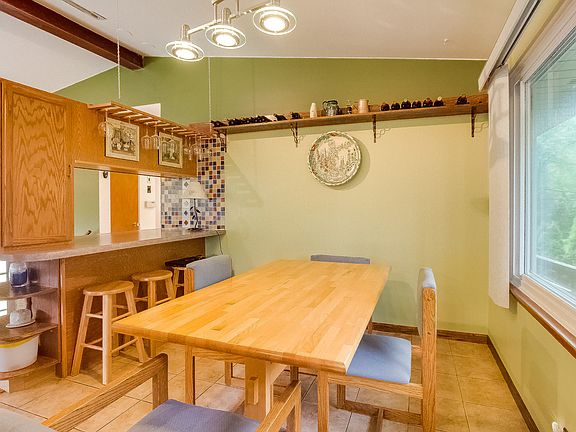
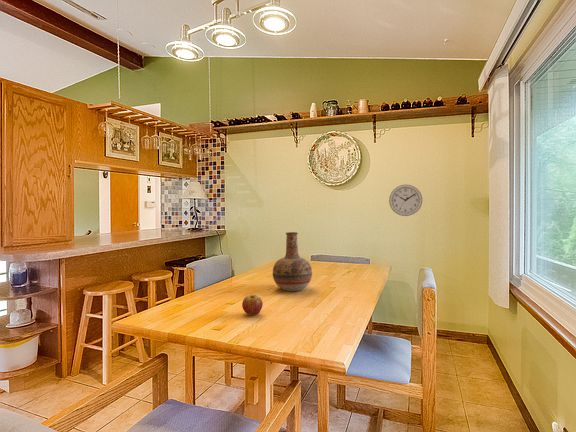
+ vase (292, 260)
+ fruit (252, 304)
+ wall clock (405, 200)
